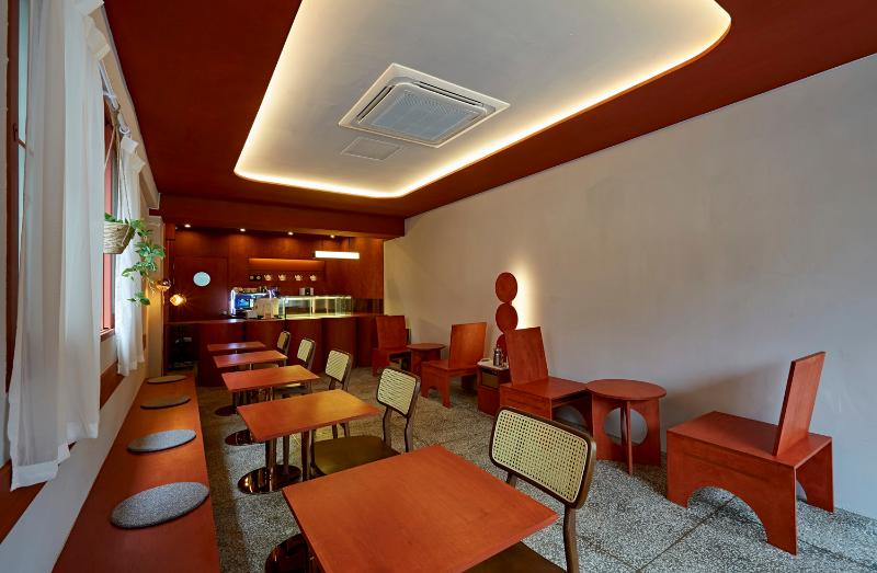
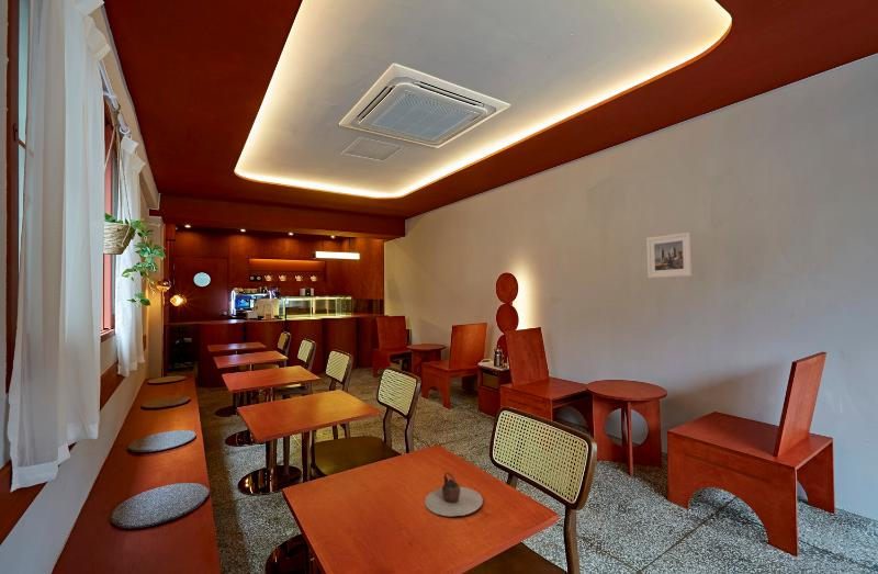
+ teapot (453, 487)
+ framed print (668, 256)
